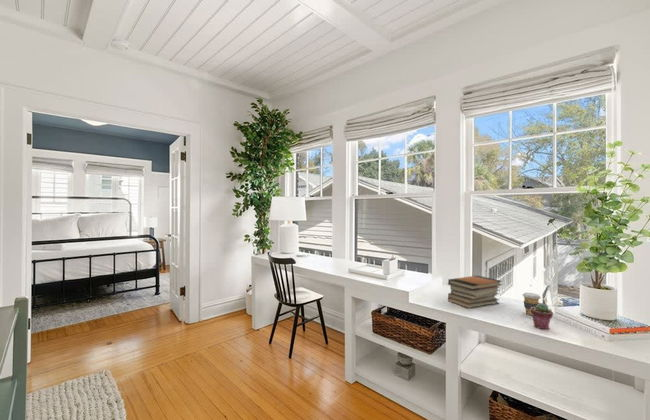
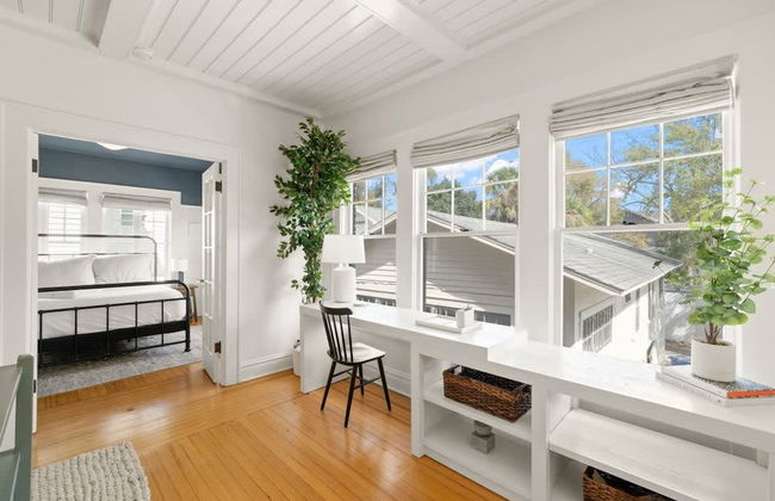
- coffee cup (531, 304)
- potted succulent (541, 315)
- book stack (474, 291)
